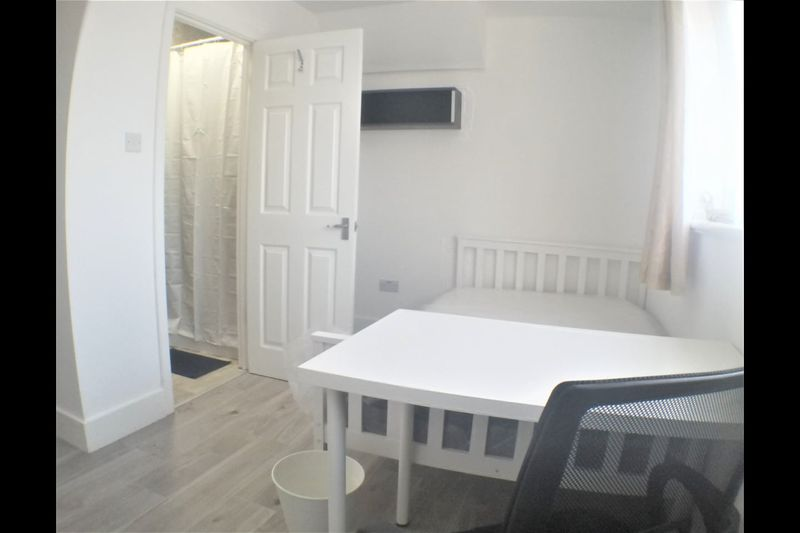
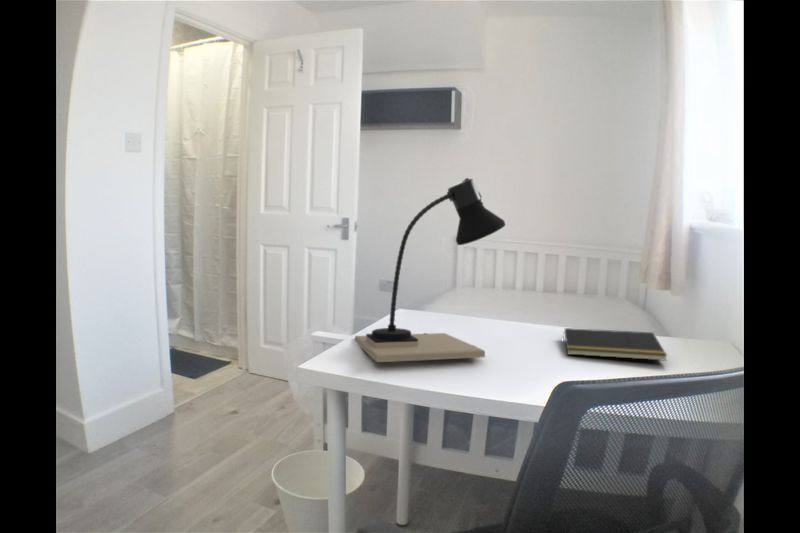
+ notepad (611, 343)
+ desk lamp (457, 244)
